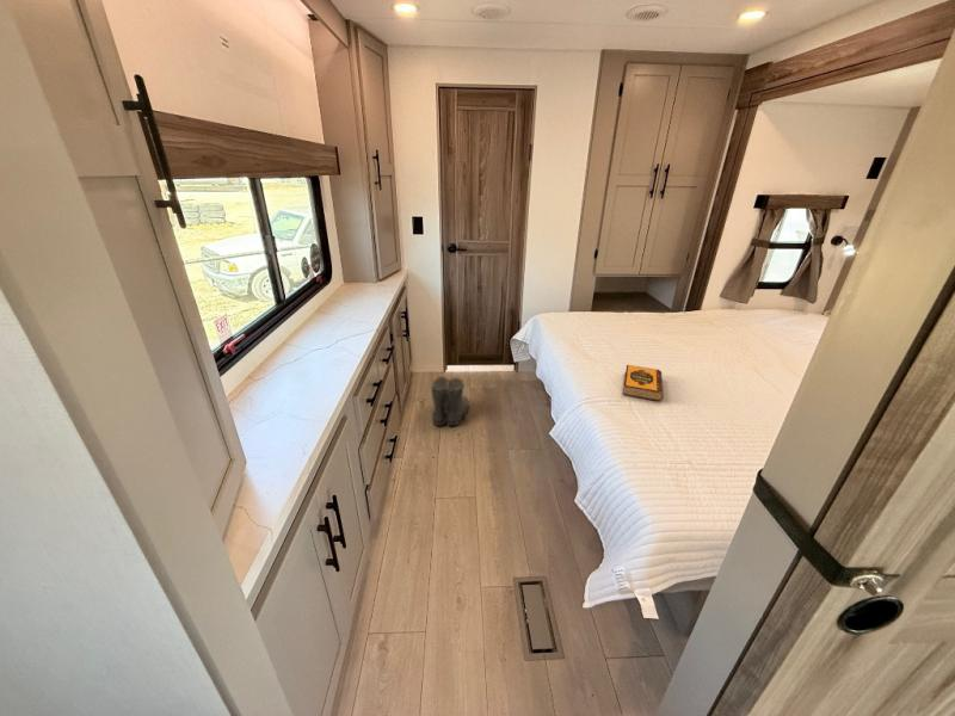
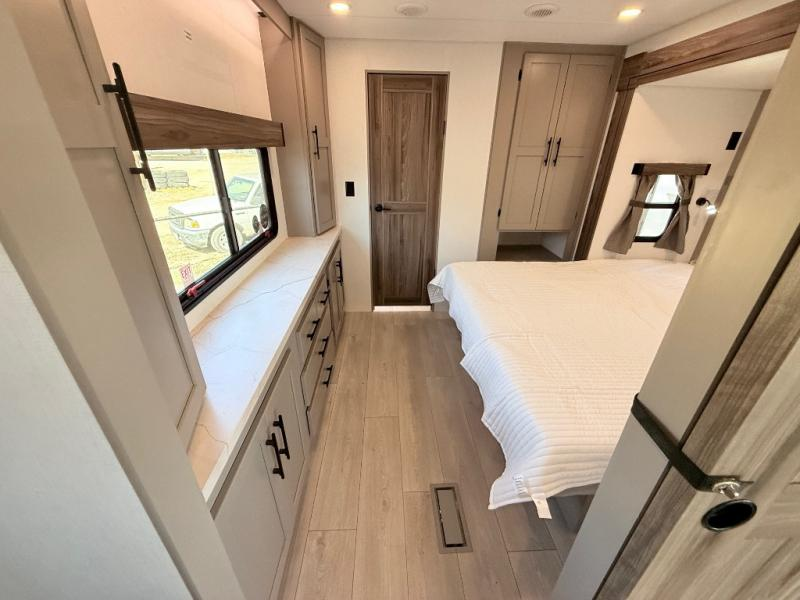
- hardback book (643, 381)
- boots (450, 395)
